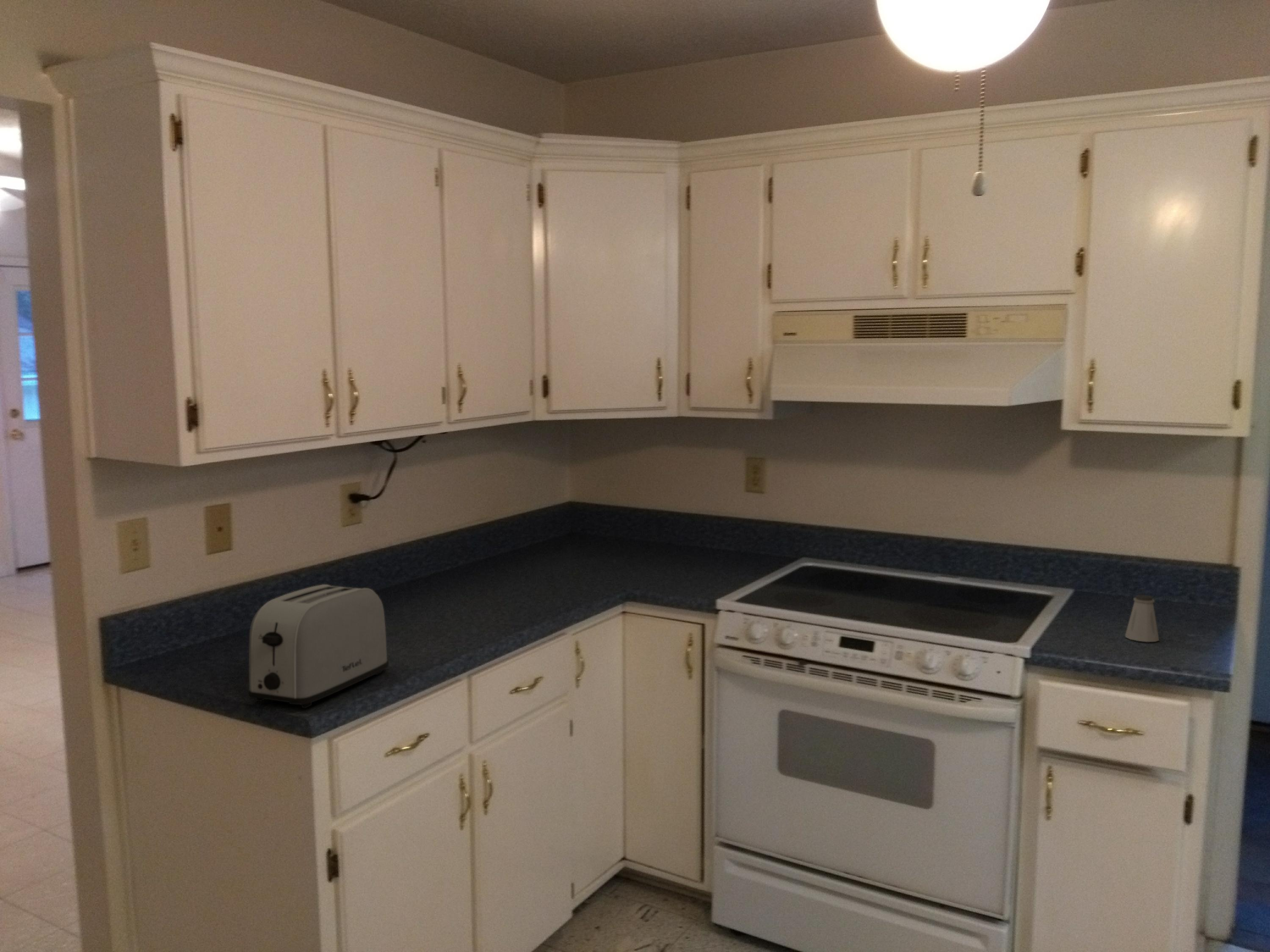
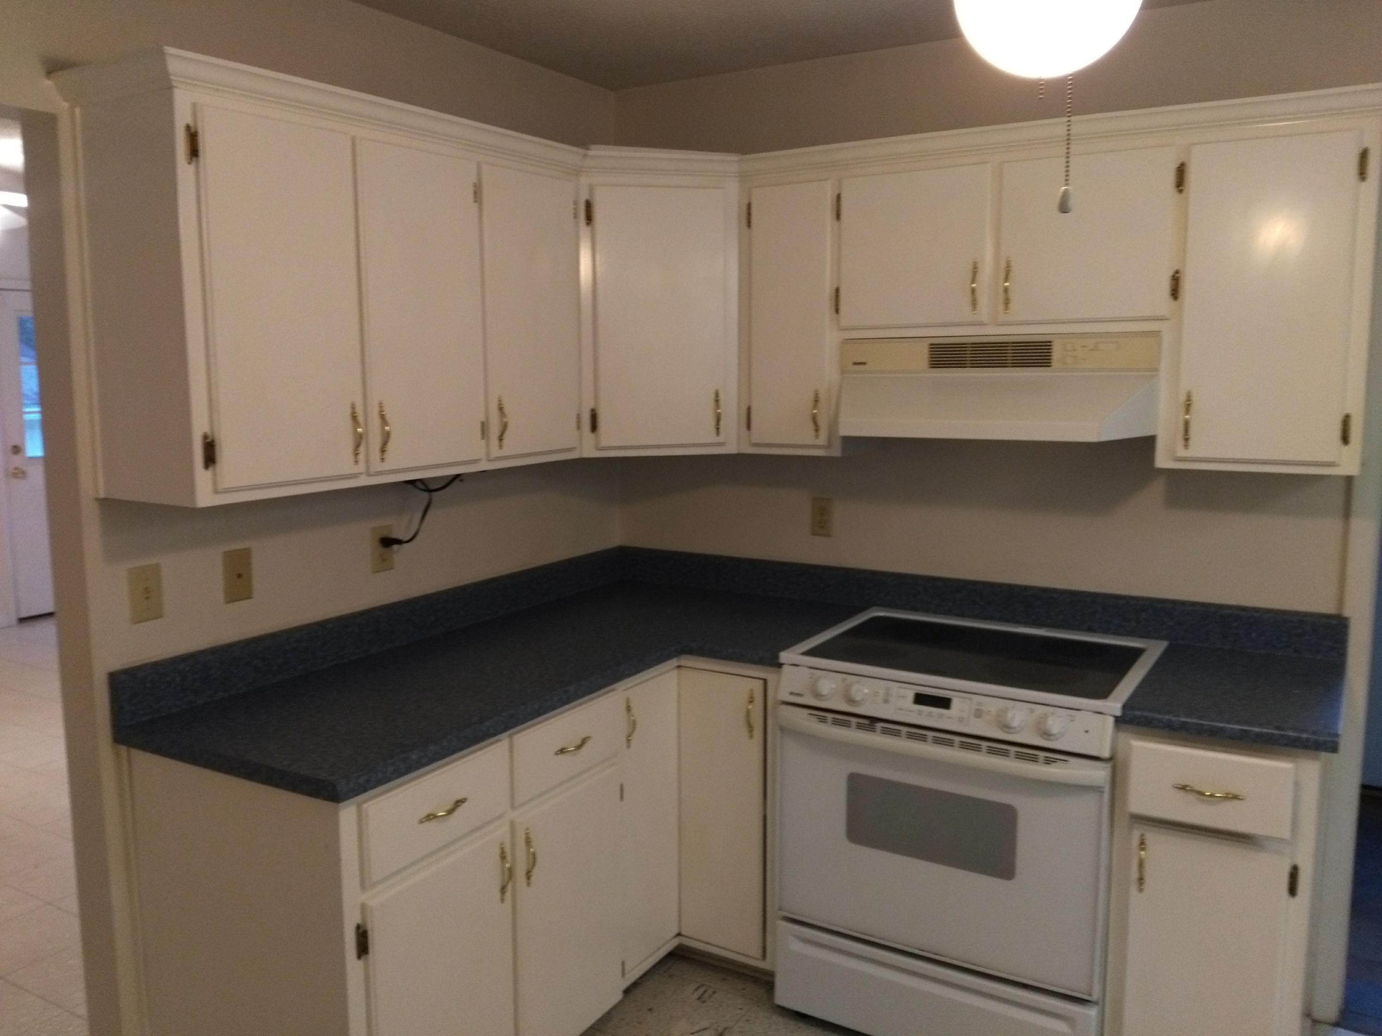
- toaster (318, 640)
- saltshaker (1143, 617)
